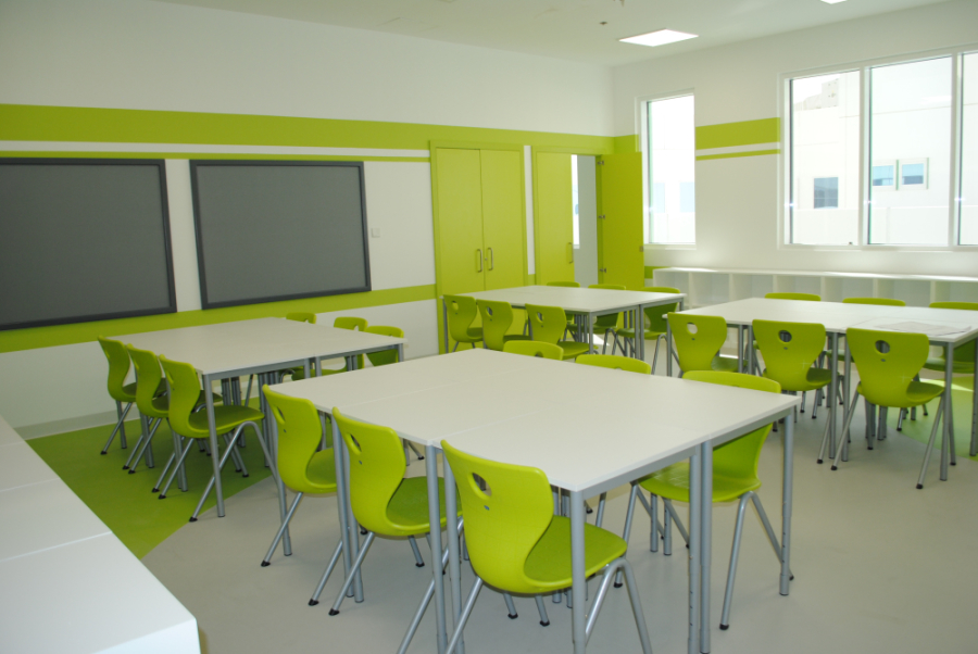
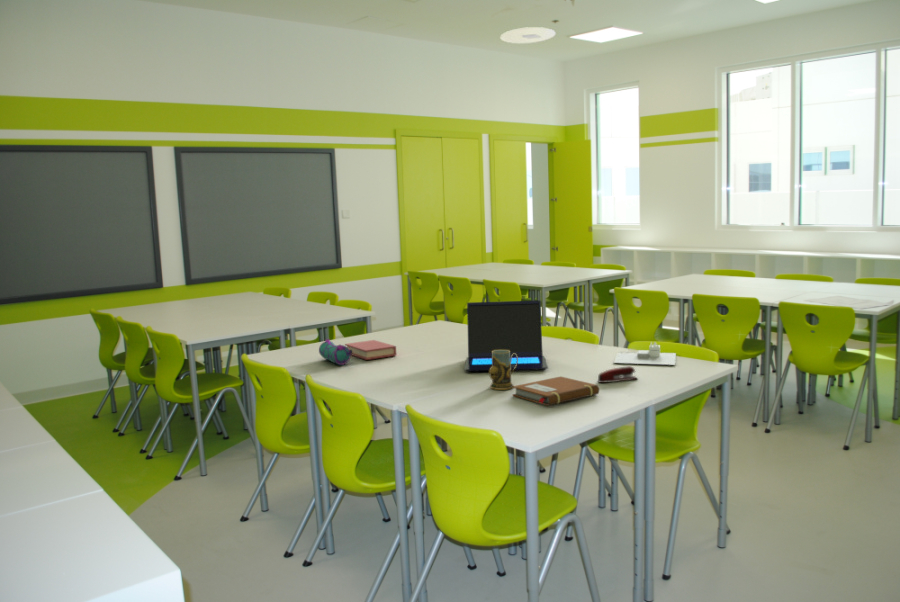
+ pencil case (334, 351)
+ tissue box (645, 350)
+ notebook (554, 390)
+ stapler (617, 374)
+ book (370, 349)
+ mug (503, 368)
+ ceiling light (527, 33)
+ laptop (504, 334)
